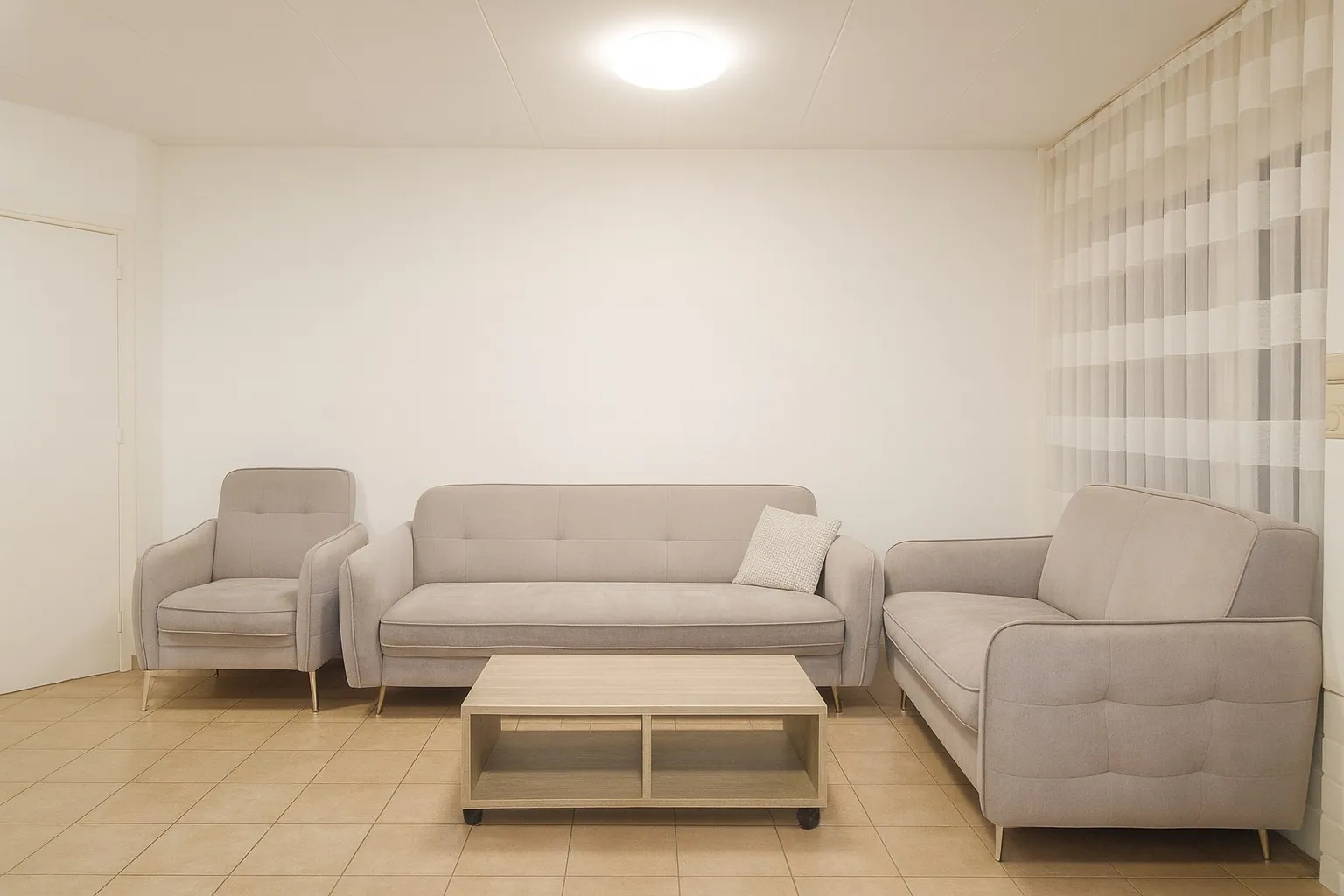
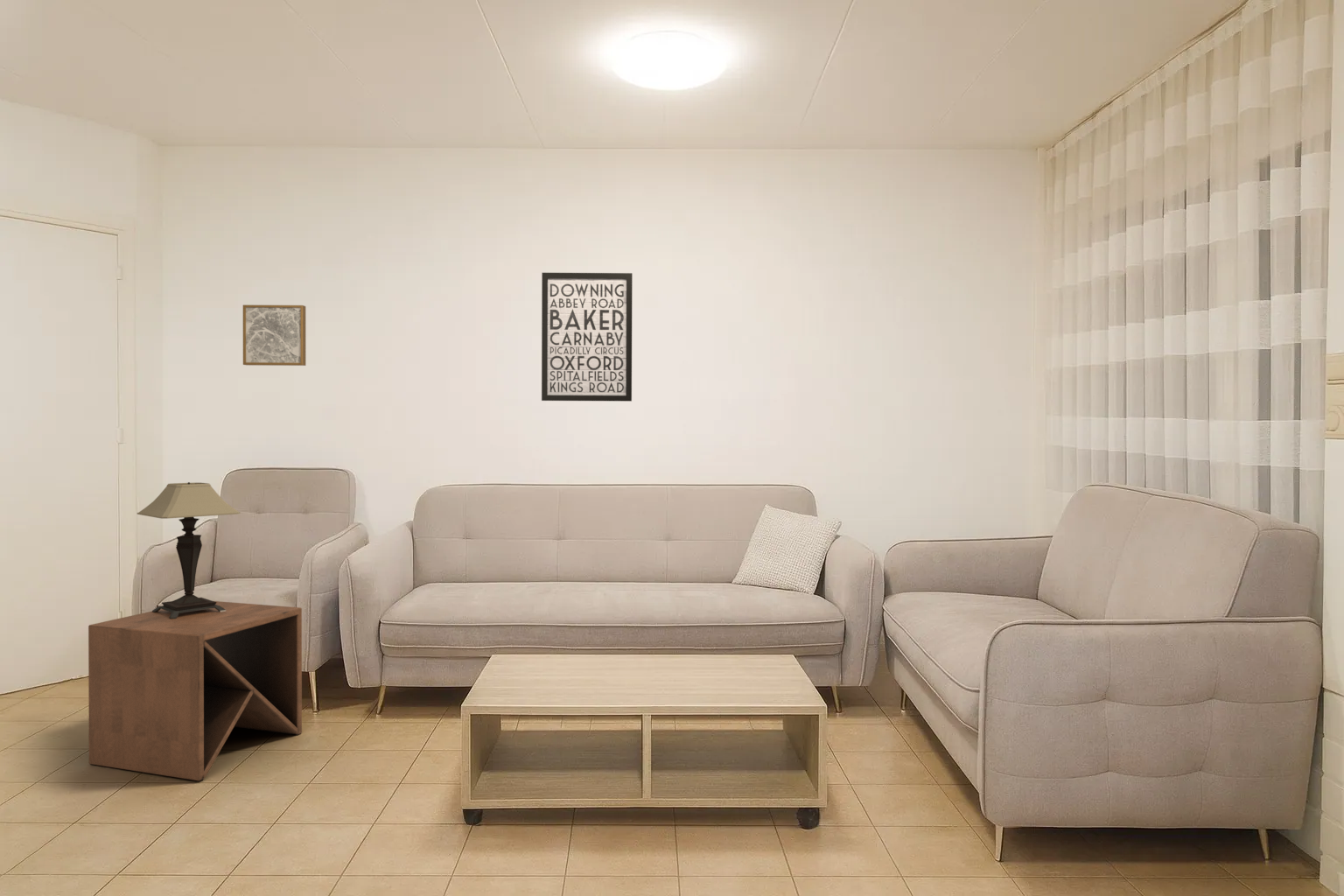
+ table lamp (189, 546)
+ wall art (274, 335)
+ wall art (586, 337)
+ side table (200, 682)
